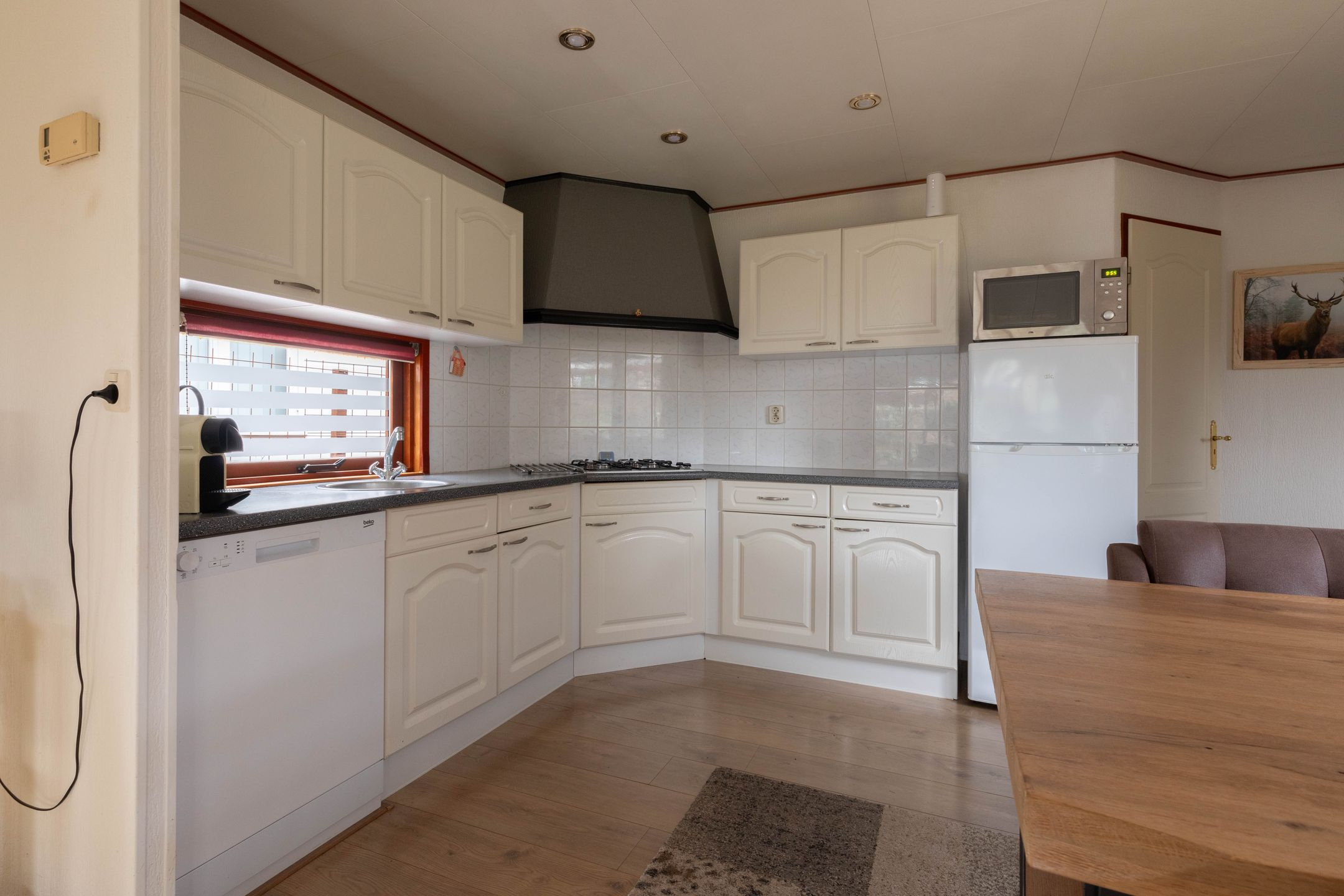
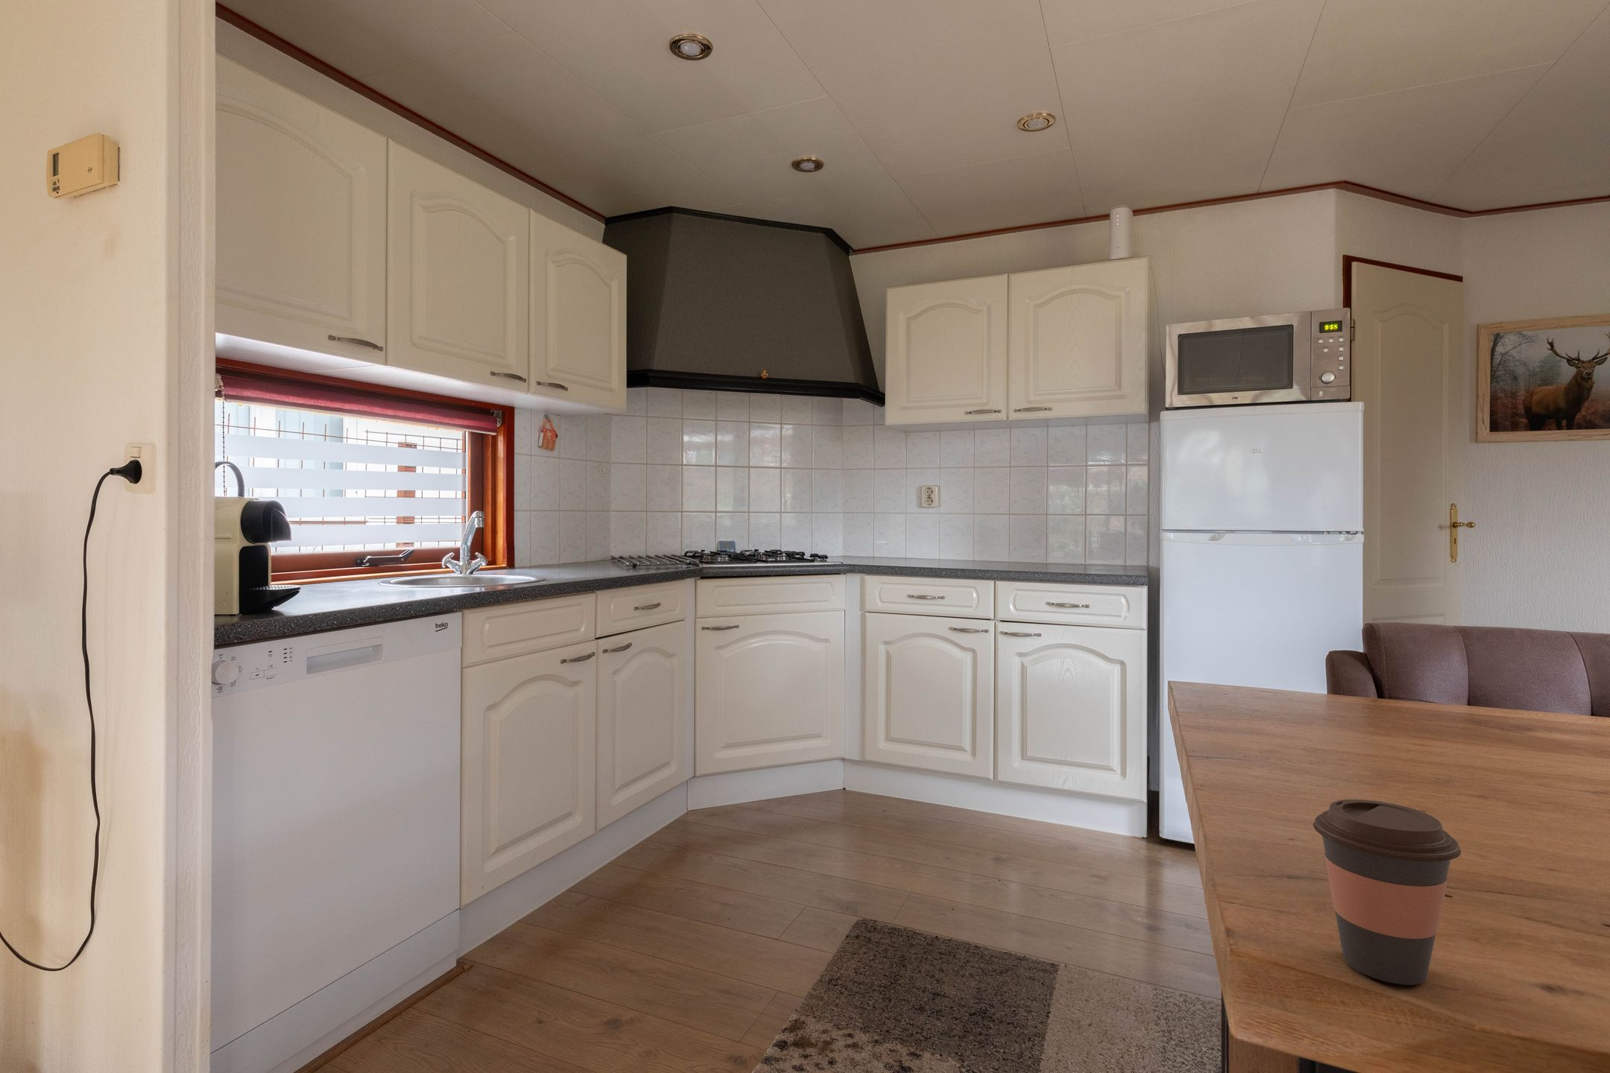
+ coffee cup (1384, 890)
